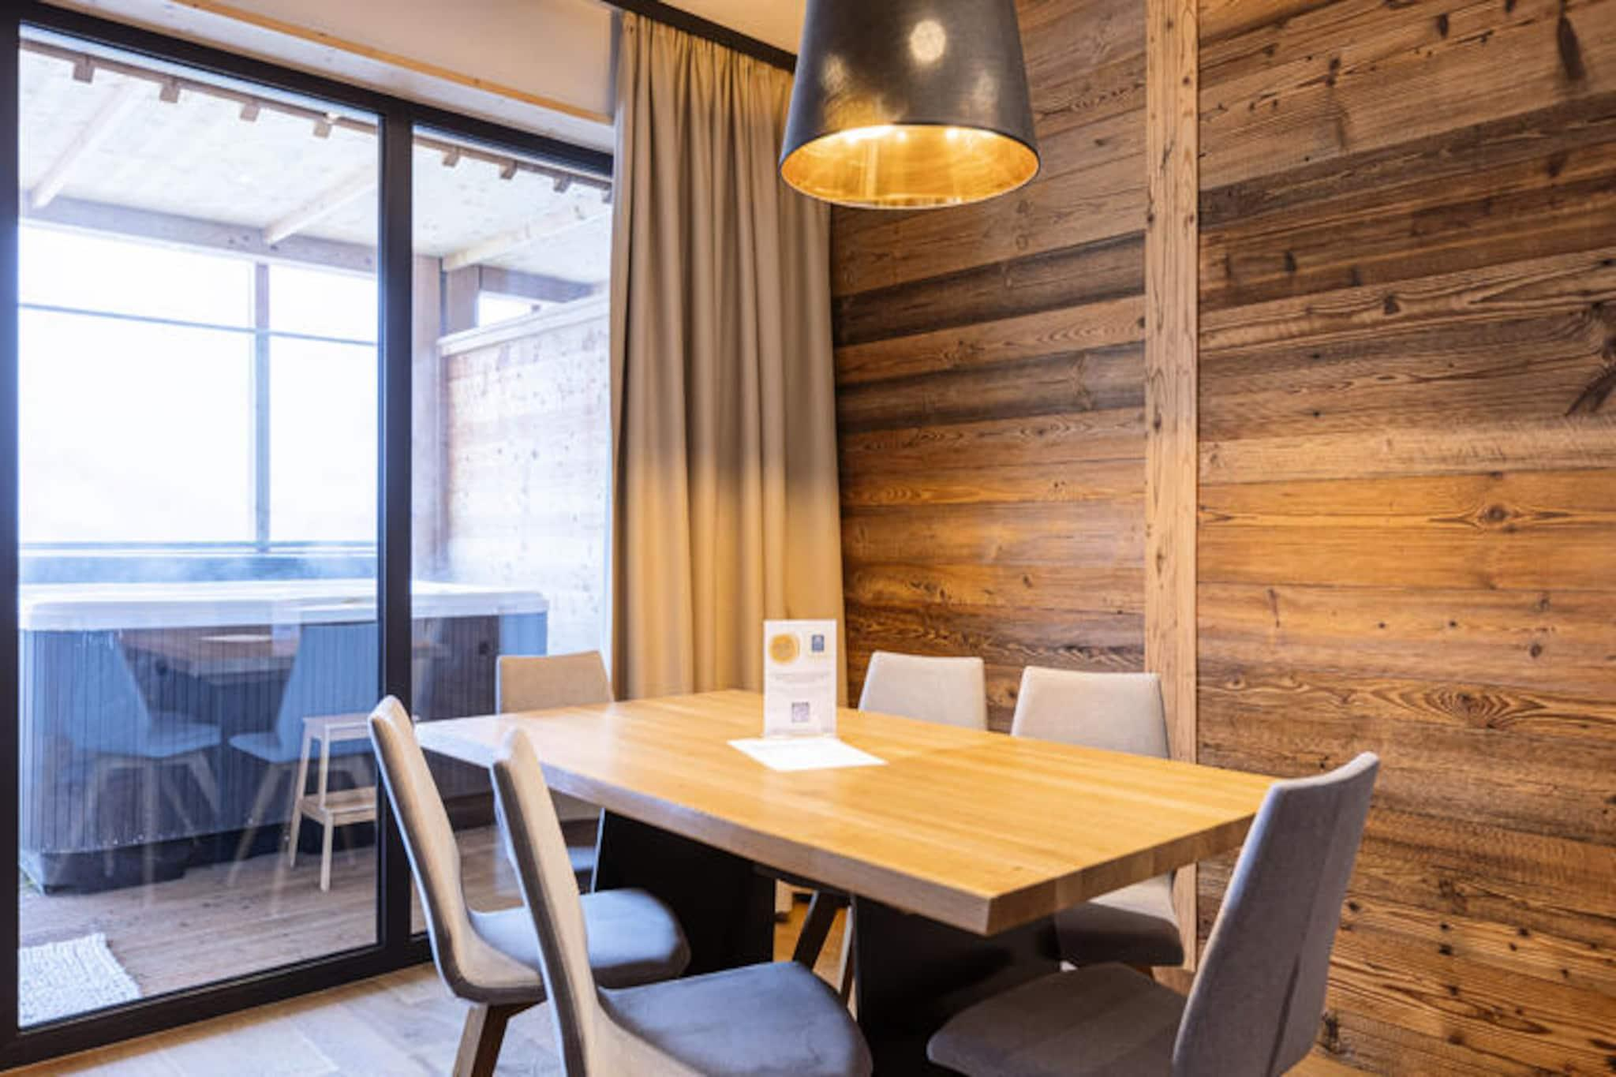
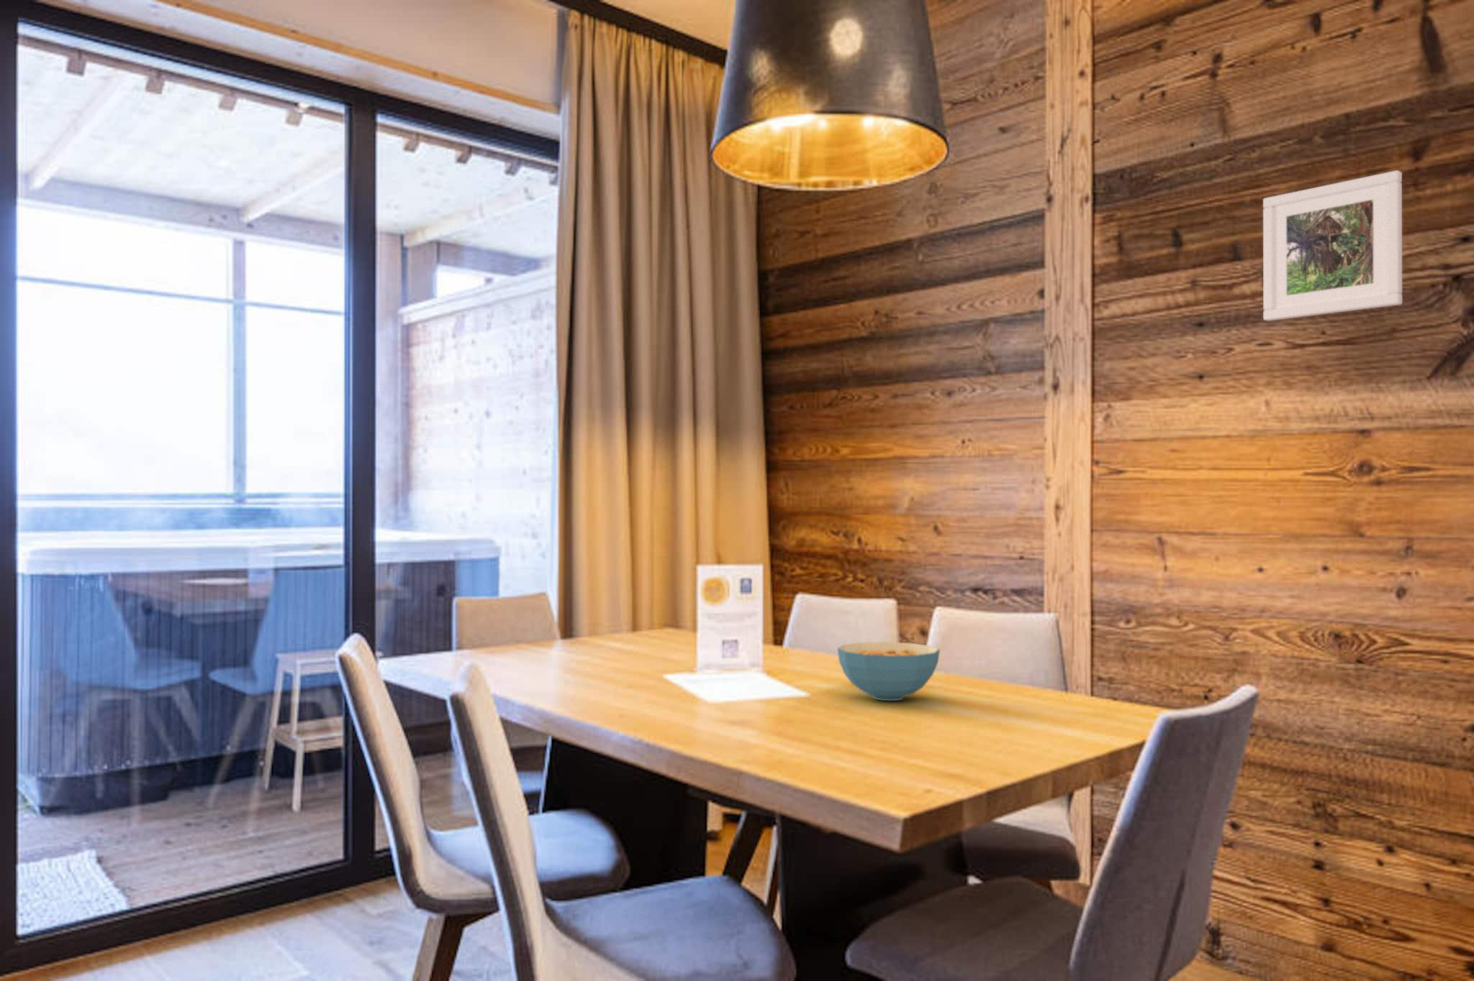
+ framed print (1329, 249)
+ cereal bowl (888, 672)
